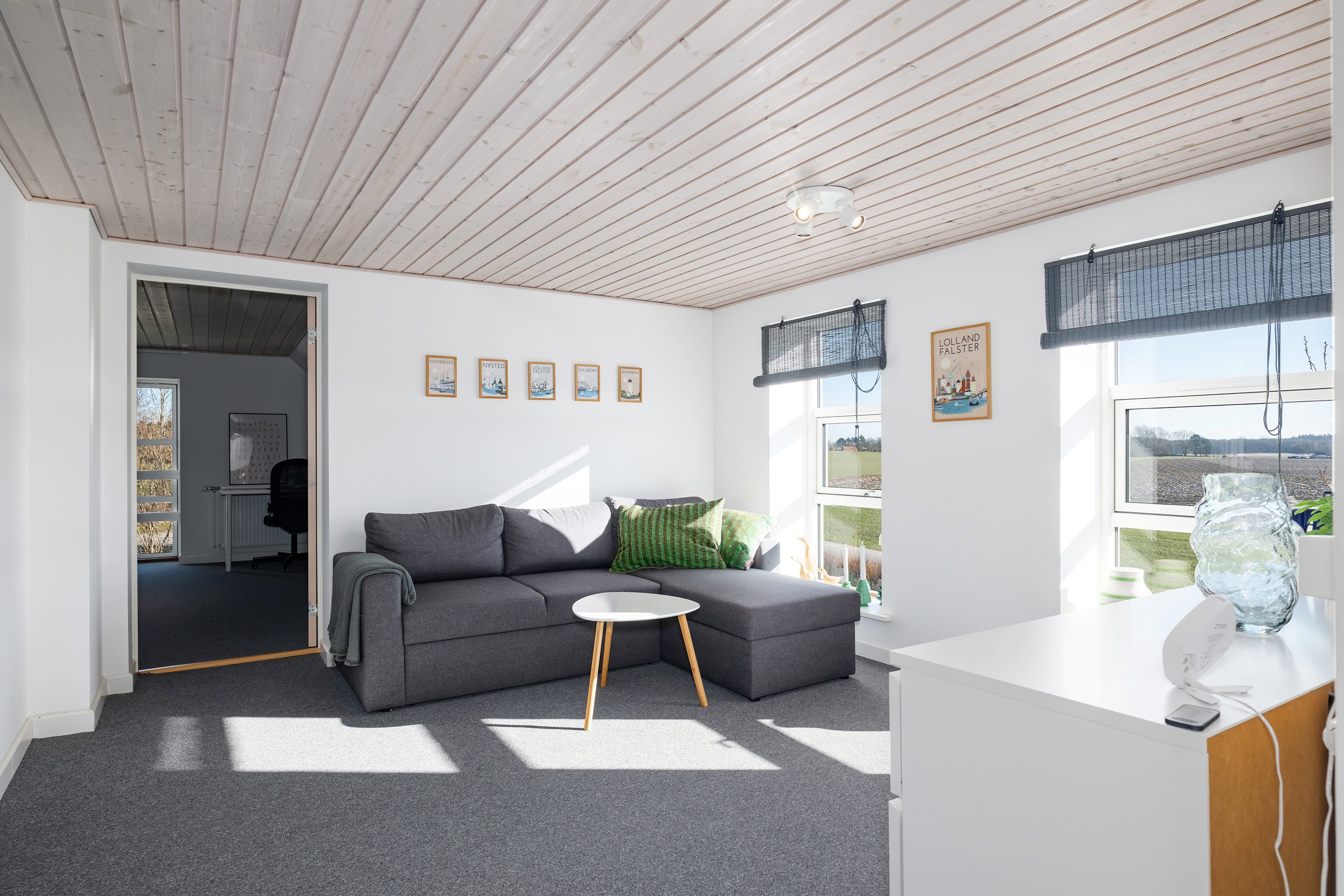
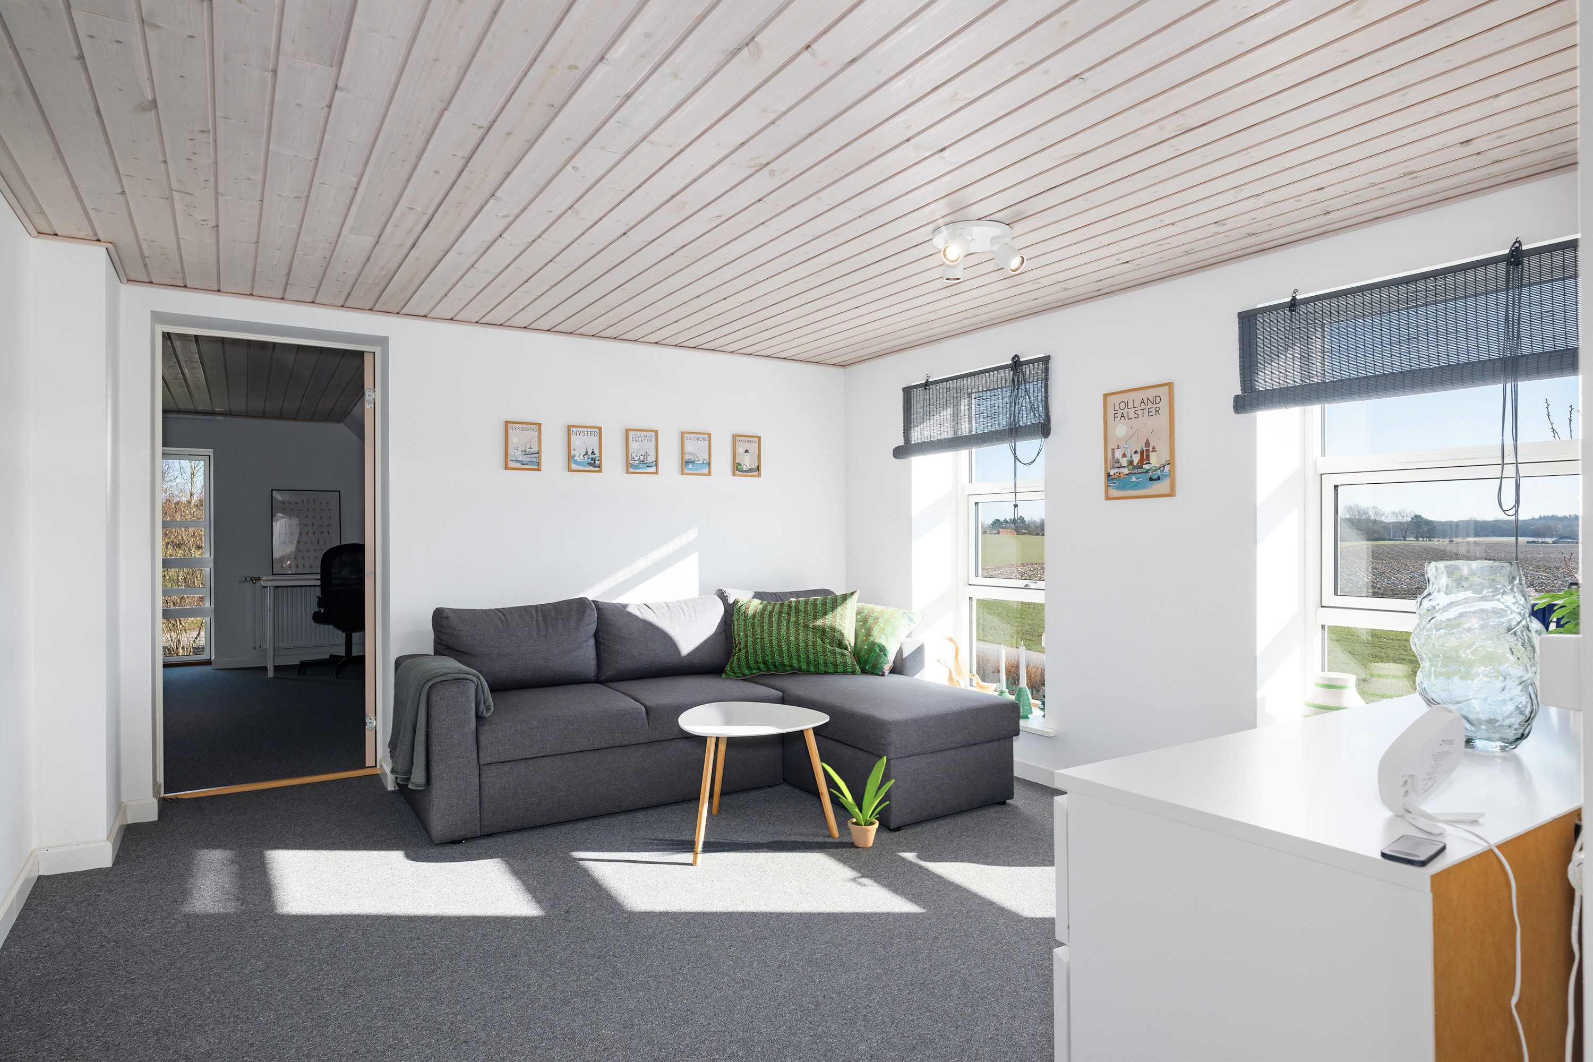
+ potted plant (865, 805)
